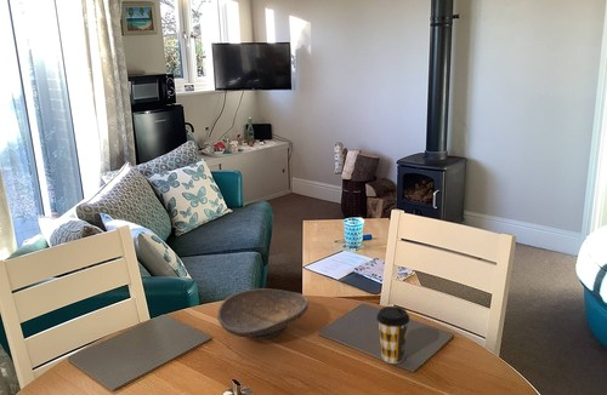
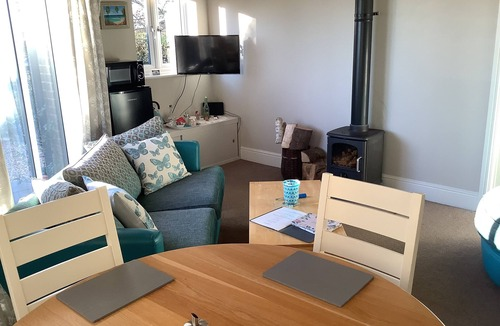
- decorative bowl (262, 315)
- coffee cup (392, 334)
